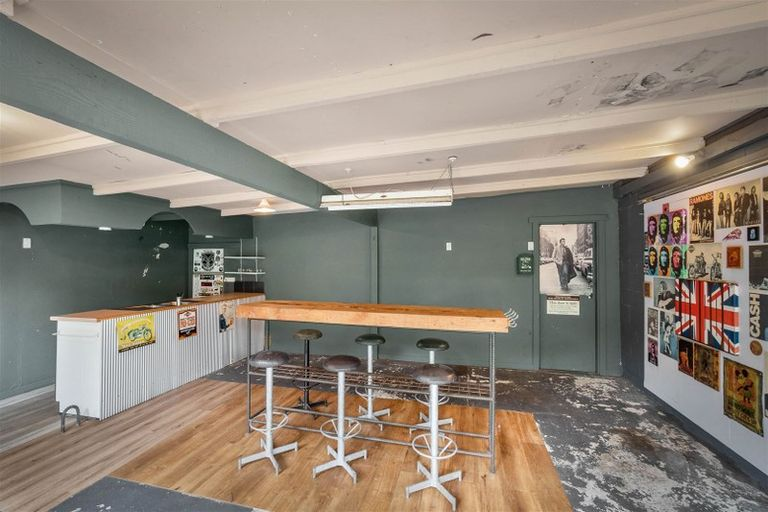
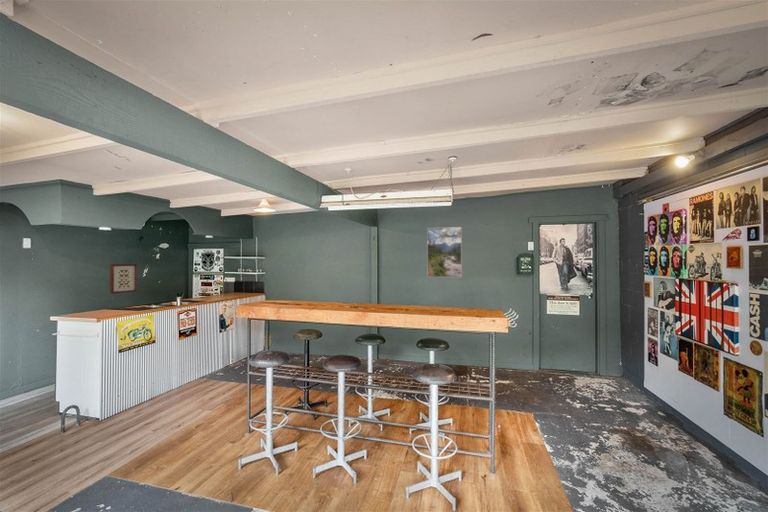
+ wall art (123, 278)
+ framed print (444, 252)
